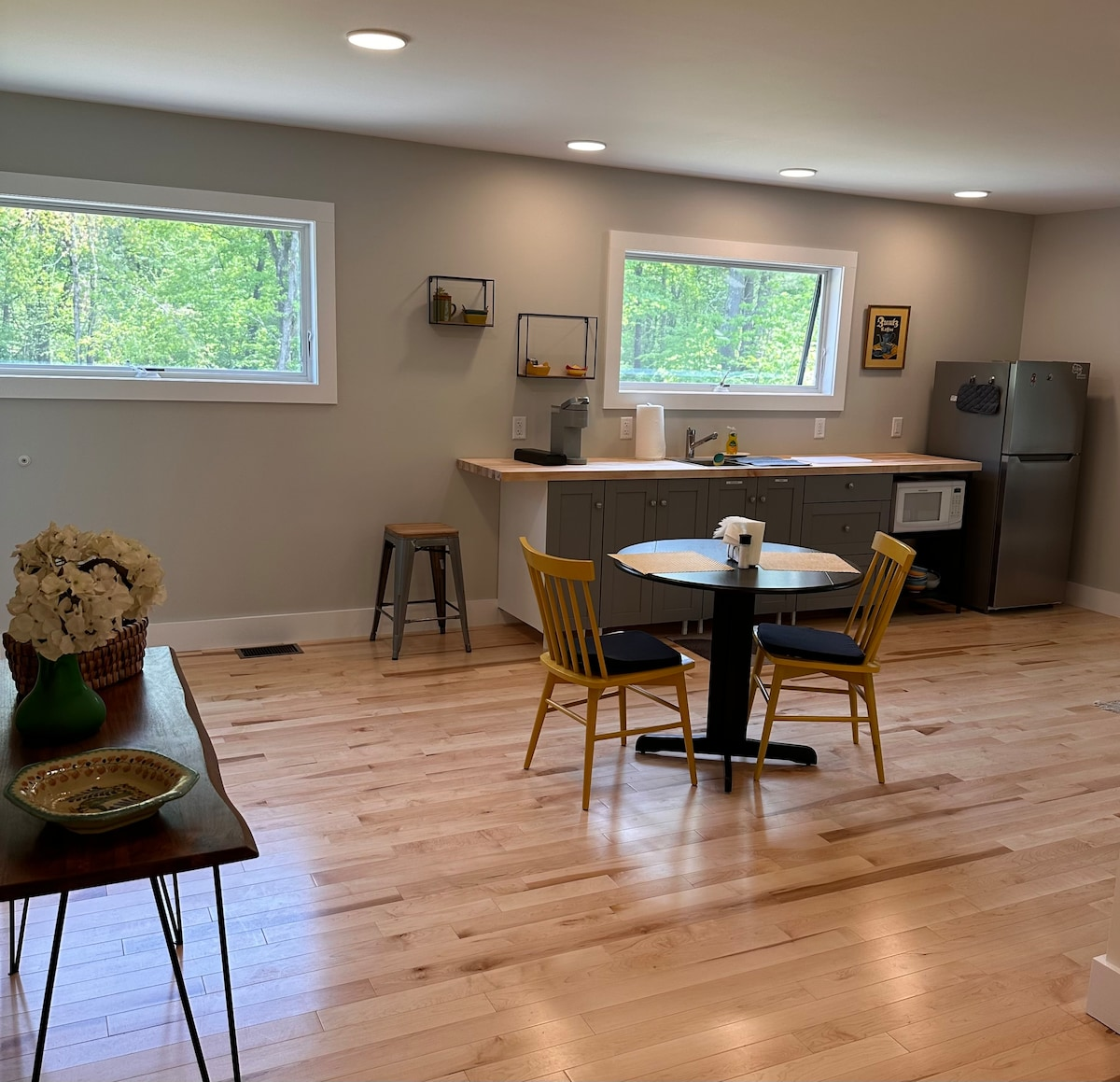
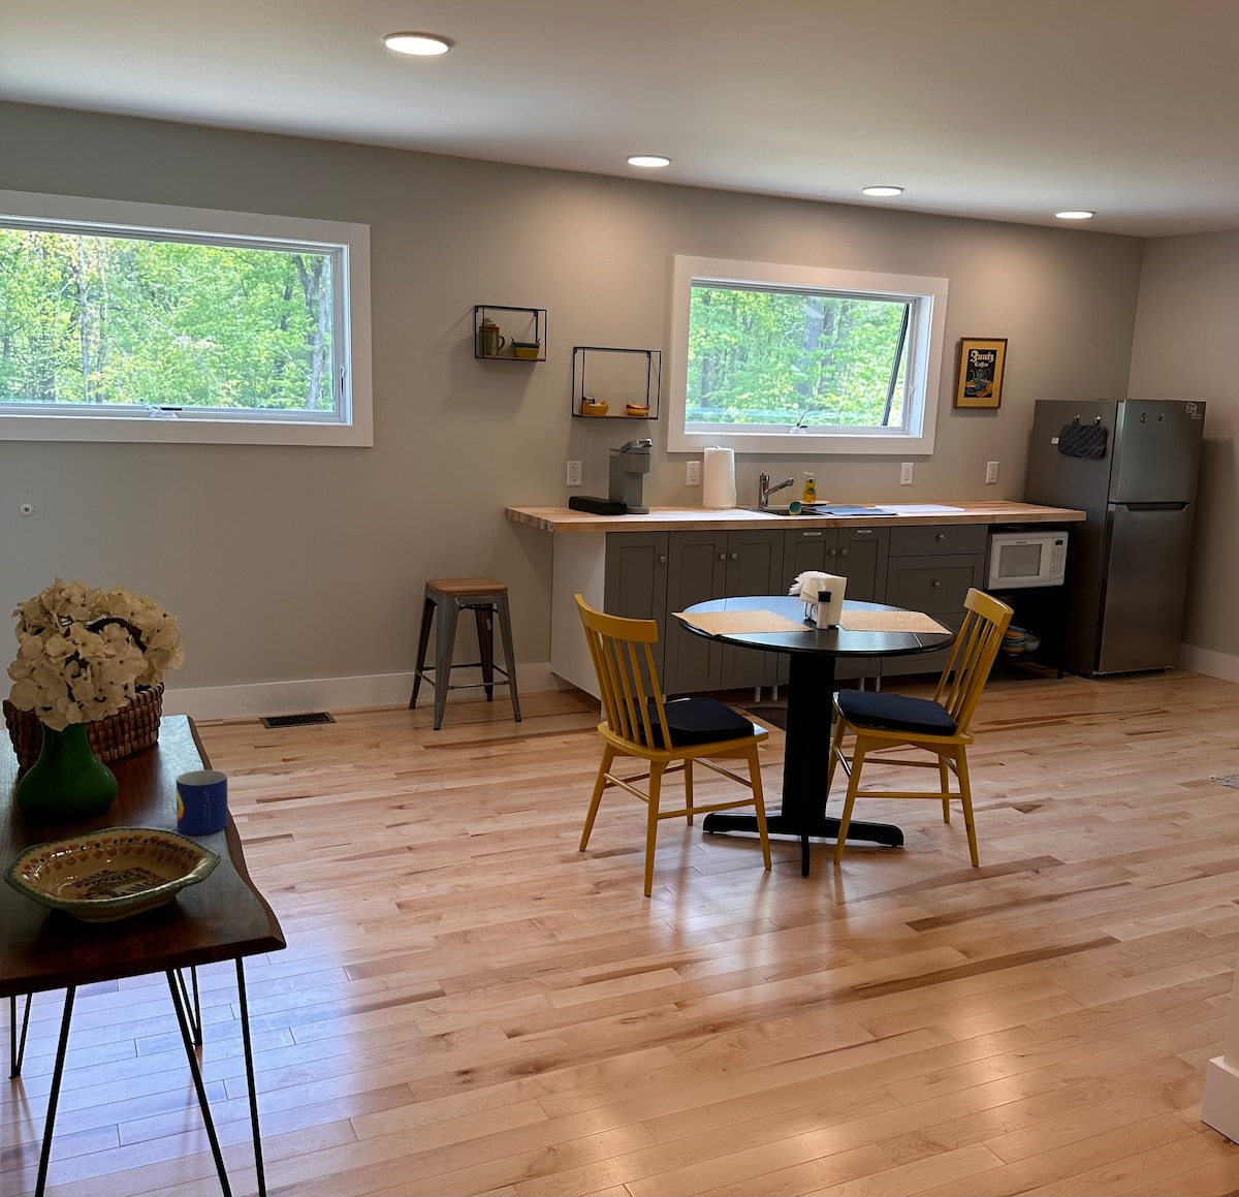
+ mug (204, 804)
